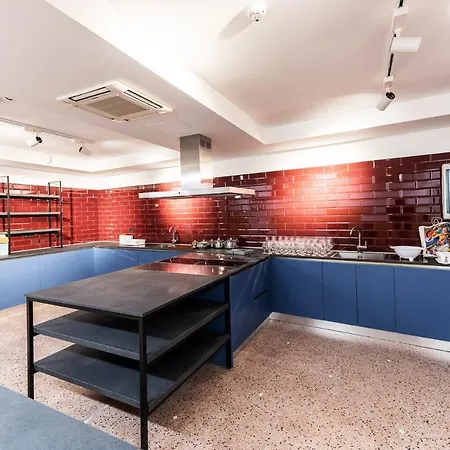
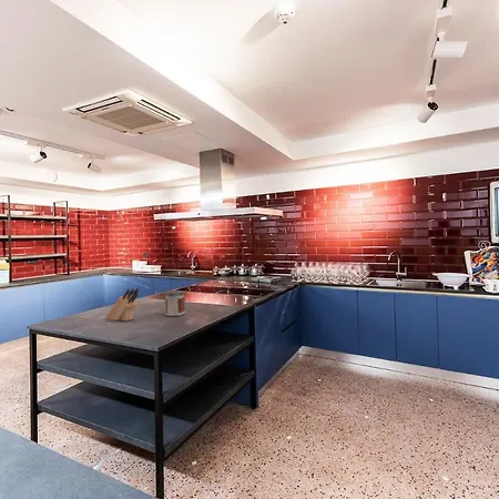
+ jar (175, 303)
+ knife block (122, 303)
